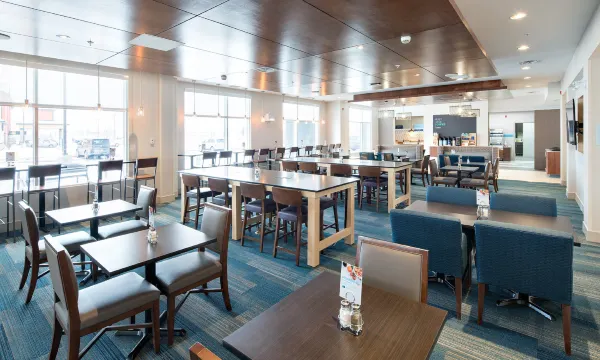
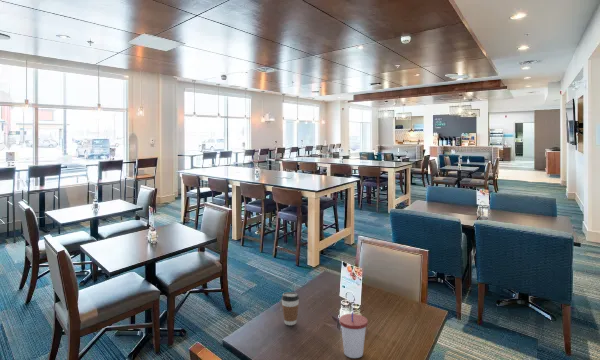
+ cup (353, 332)
+ coffee cup (290, 308)
